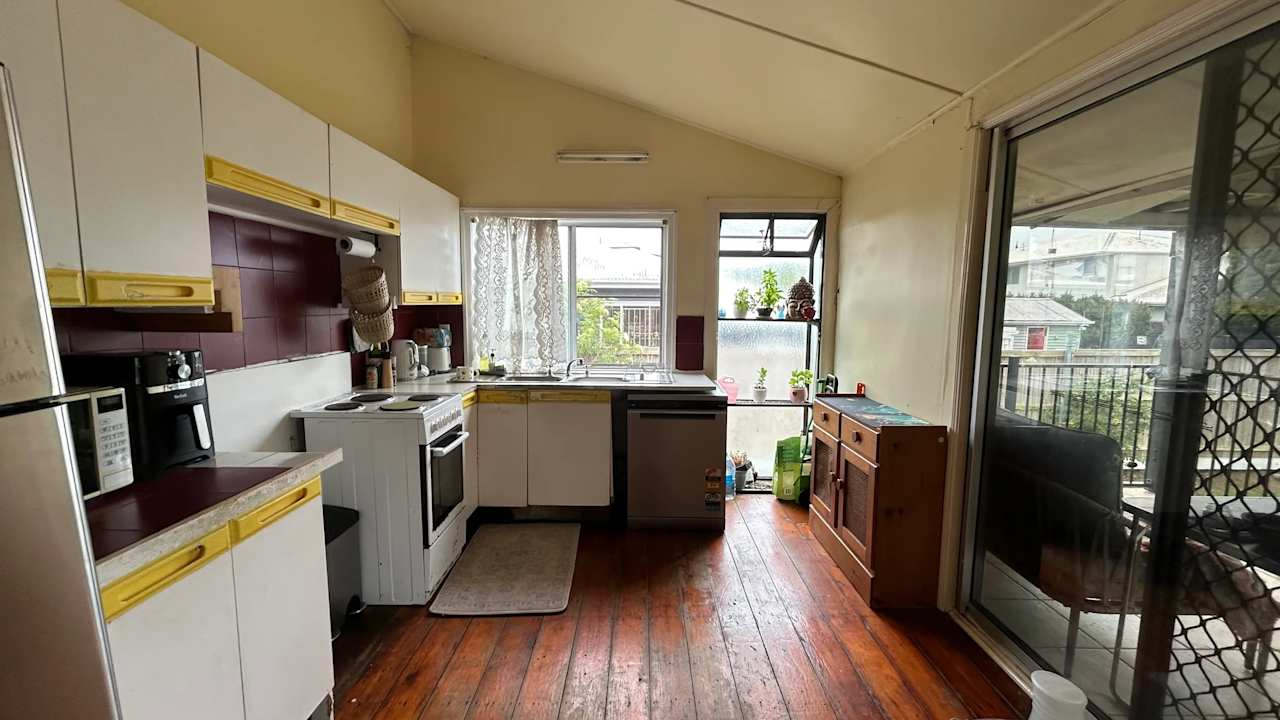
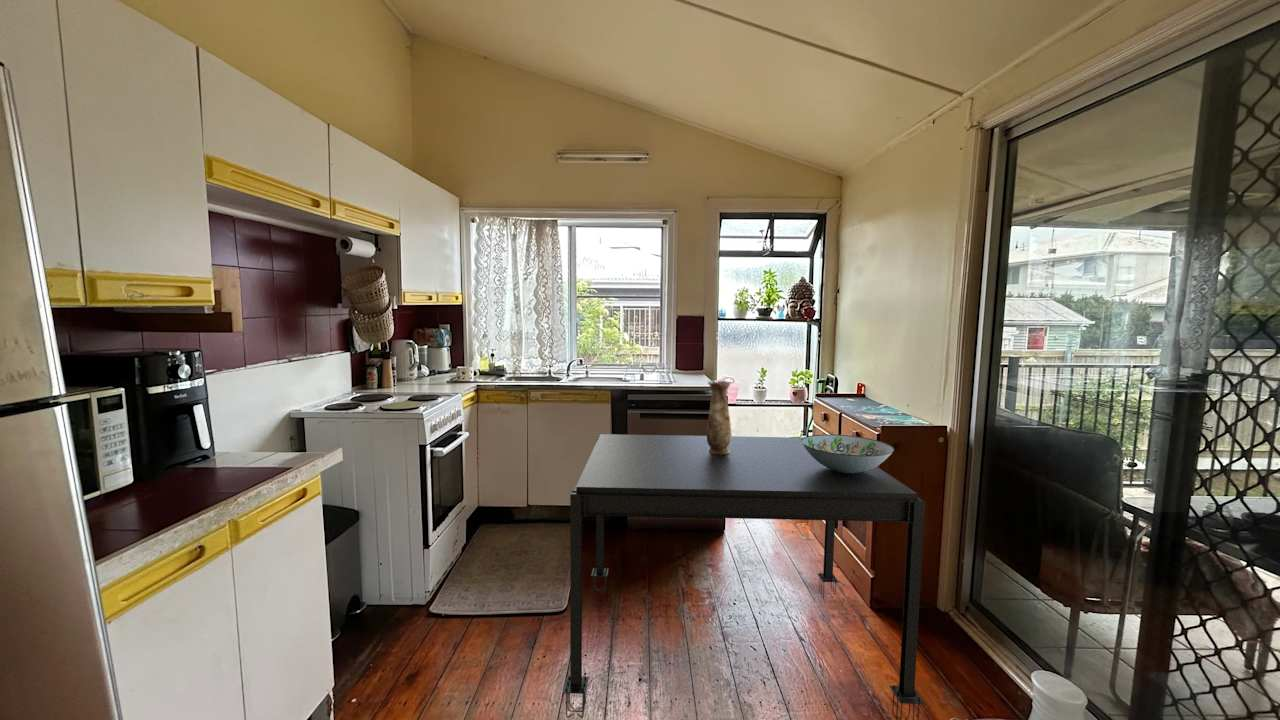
+ decorative bowl (845, 456)
+ vase (719, 416)
+ dining table (725, 517)
